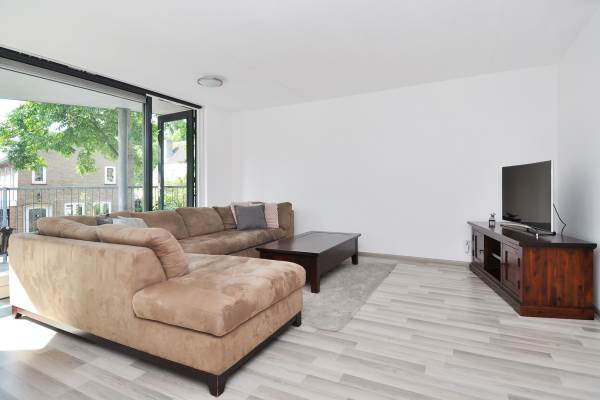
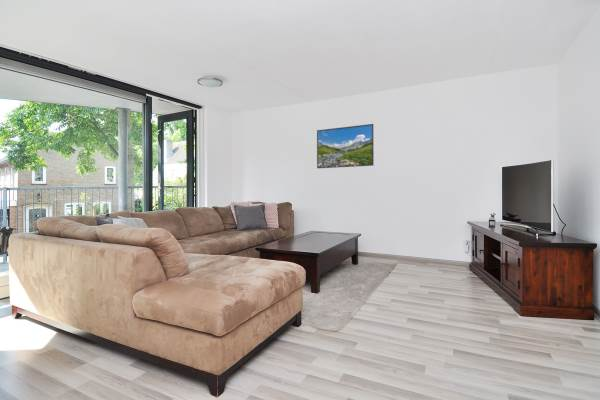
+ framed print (344, 147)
